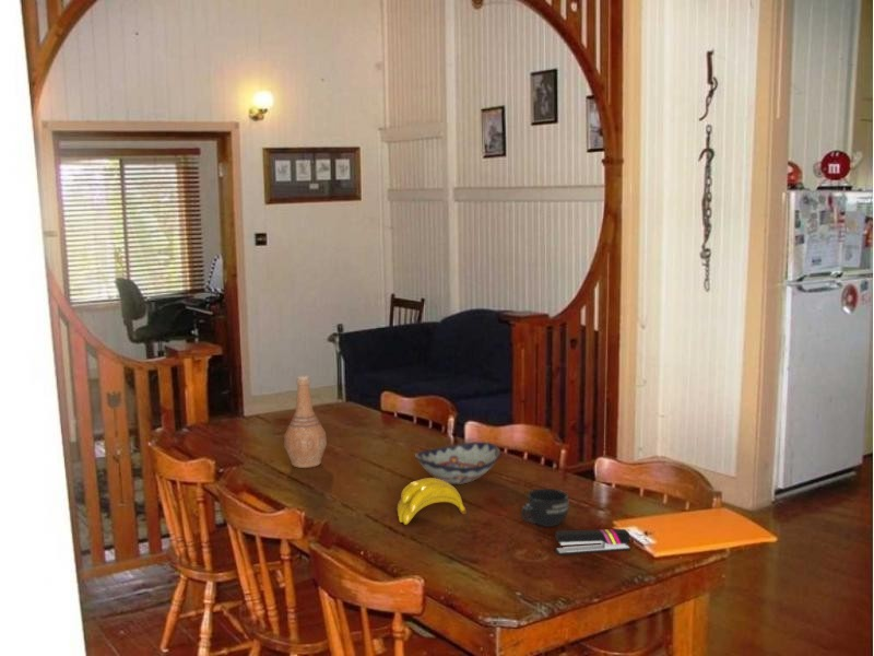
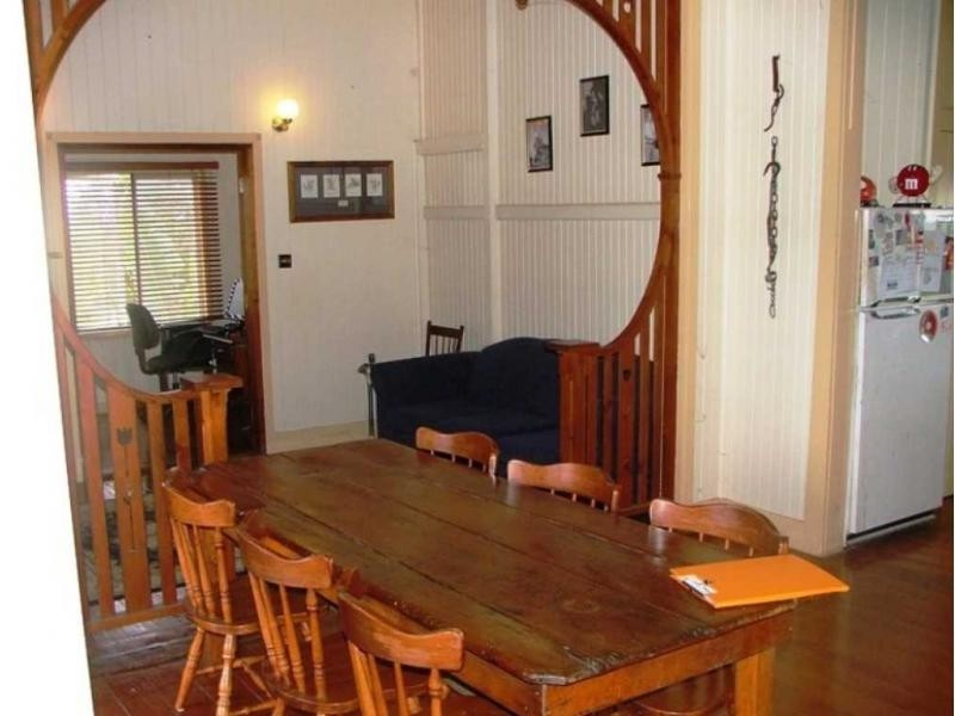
- banana (432, 497)
- mug (542, 508)
- stapler (592, 540)
- decorative bowl (458, 466)
- vase (304, 420)
